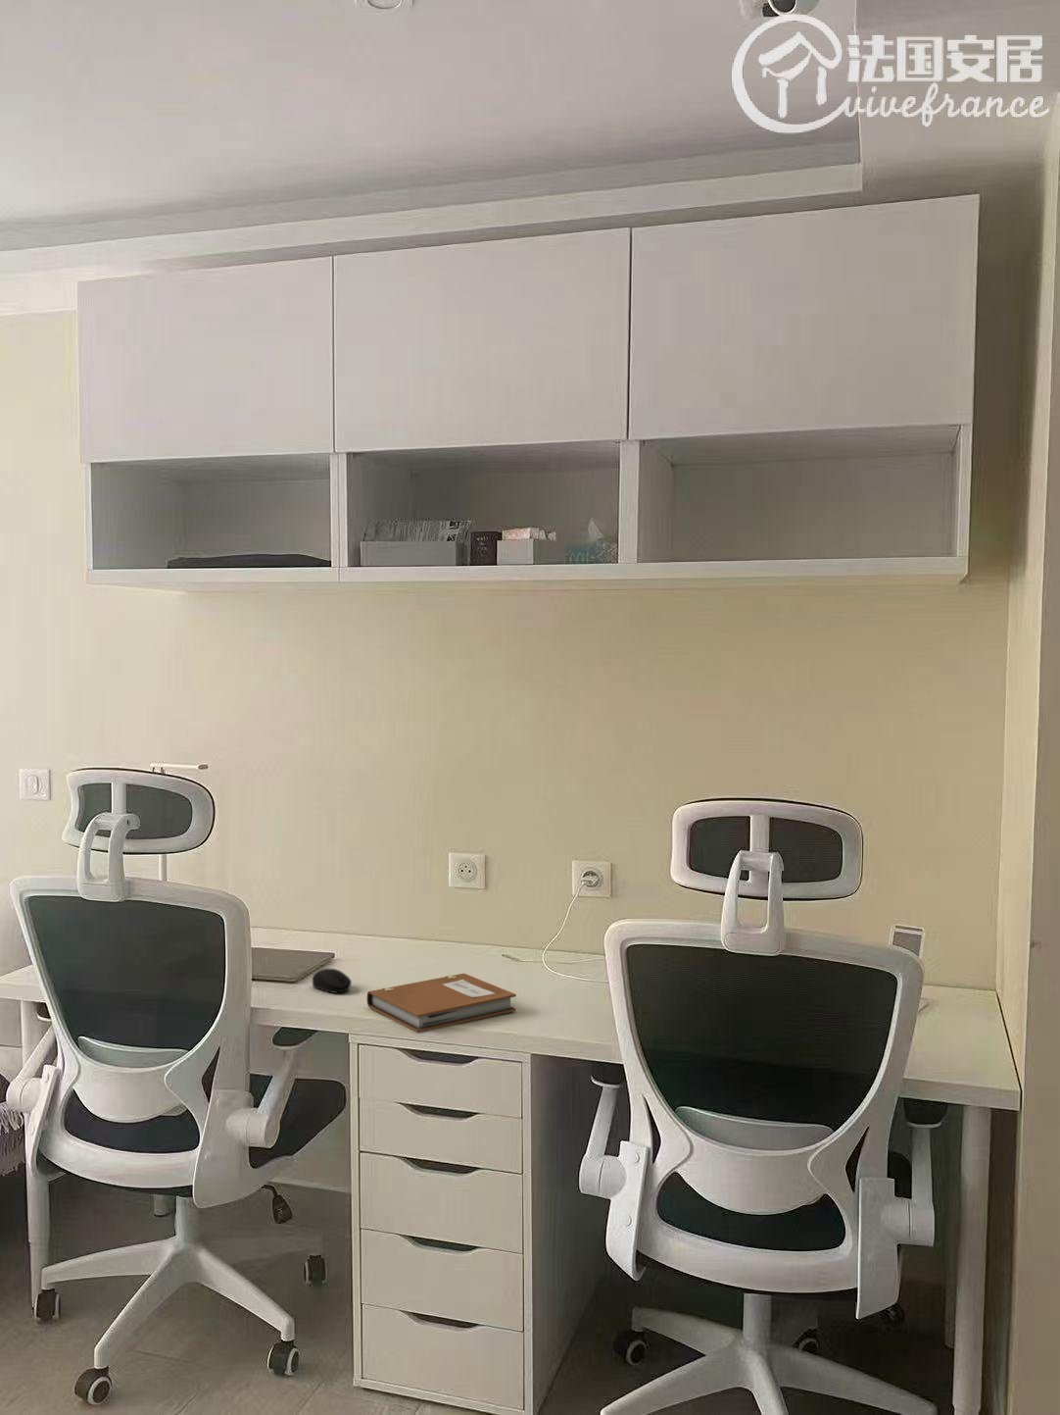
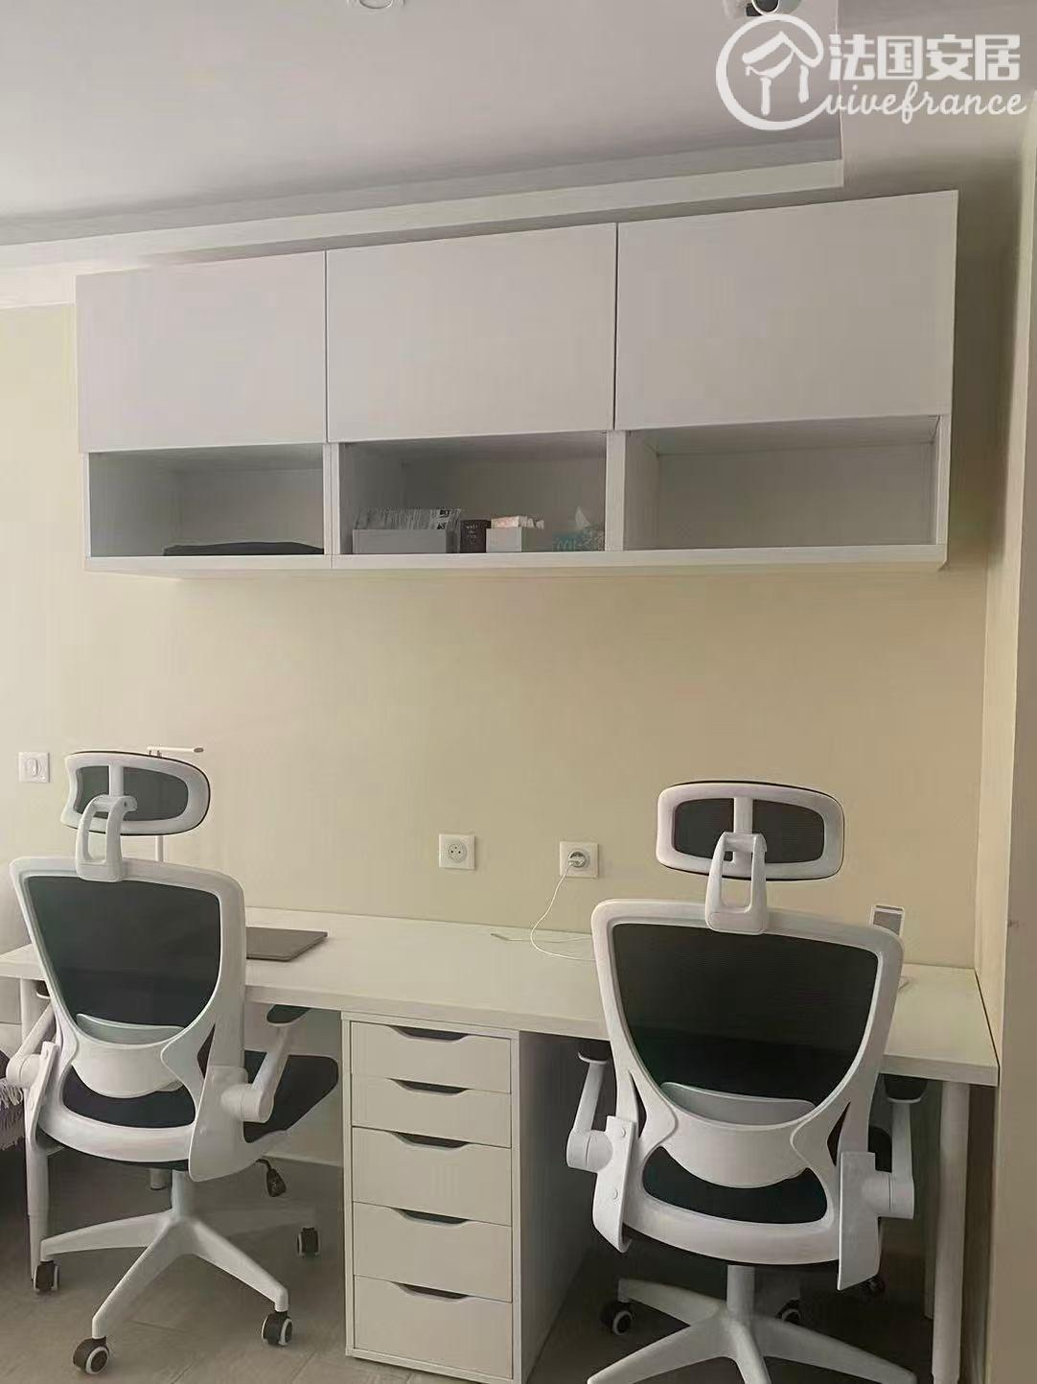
- computer mouse (331, 978)
- notebook (443, 999)
